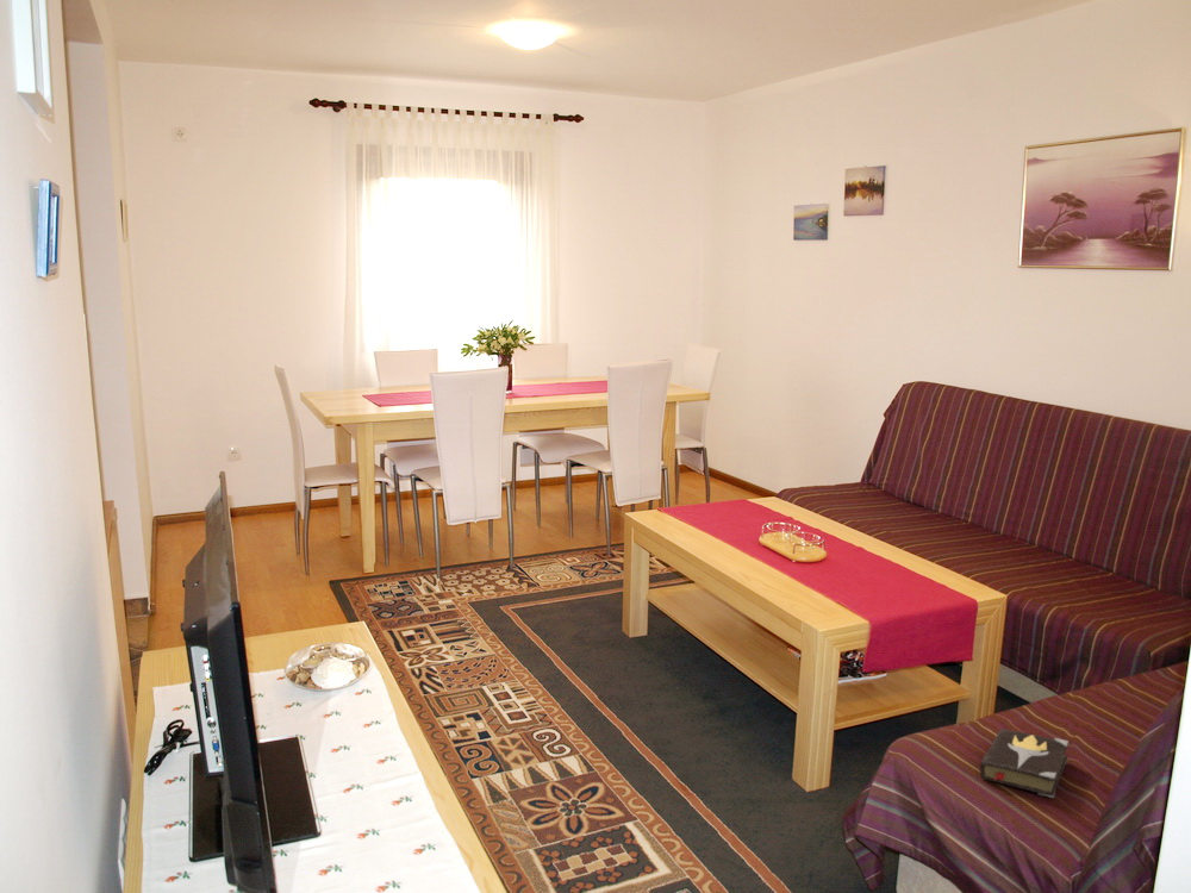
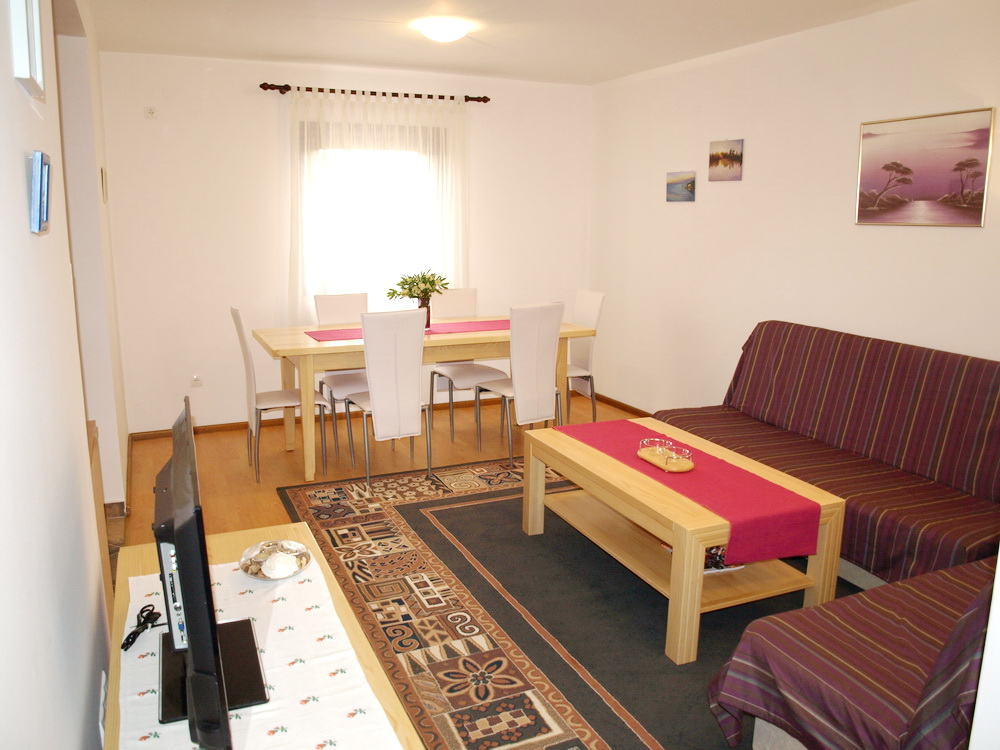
- hardback book (1025, 758)
